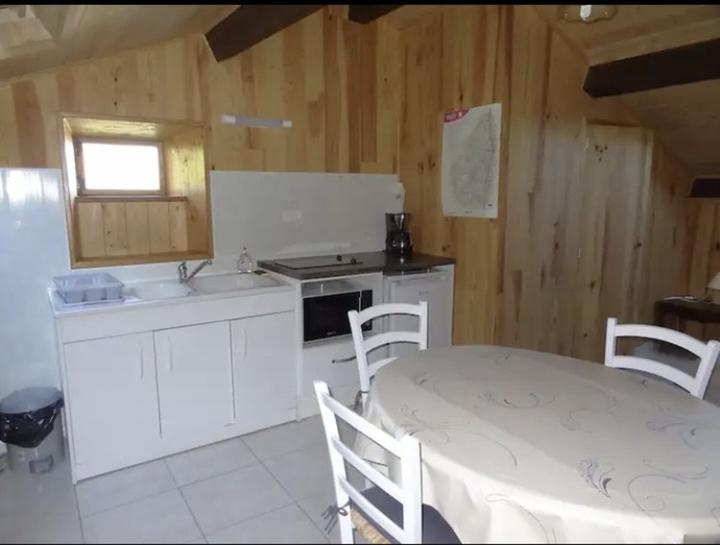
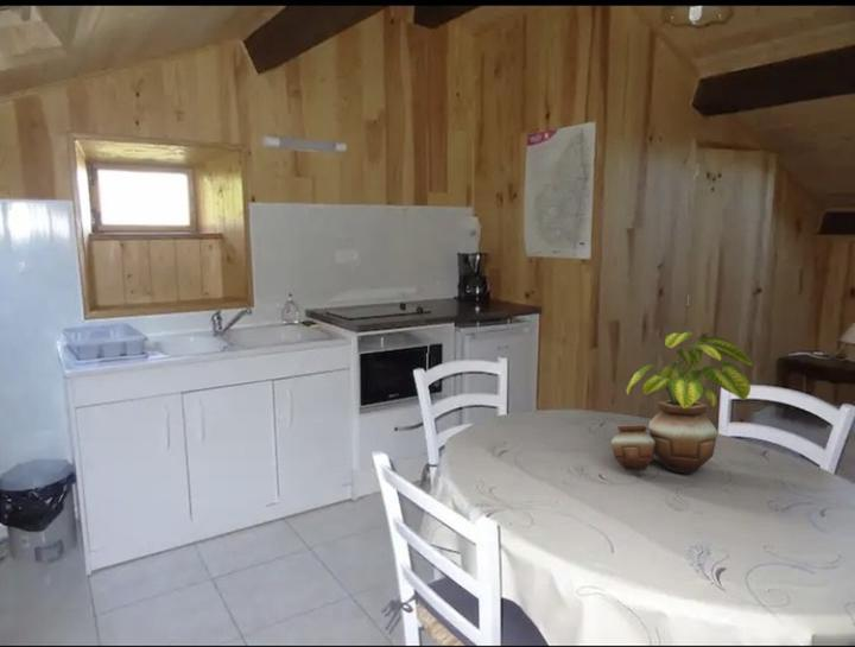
+ potted plant (676, 399)
